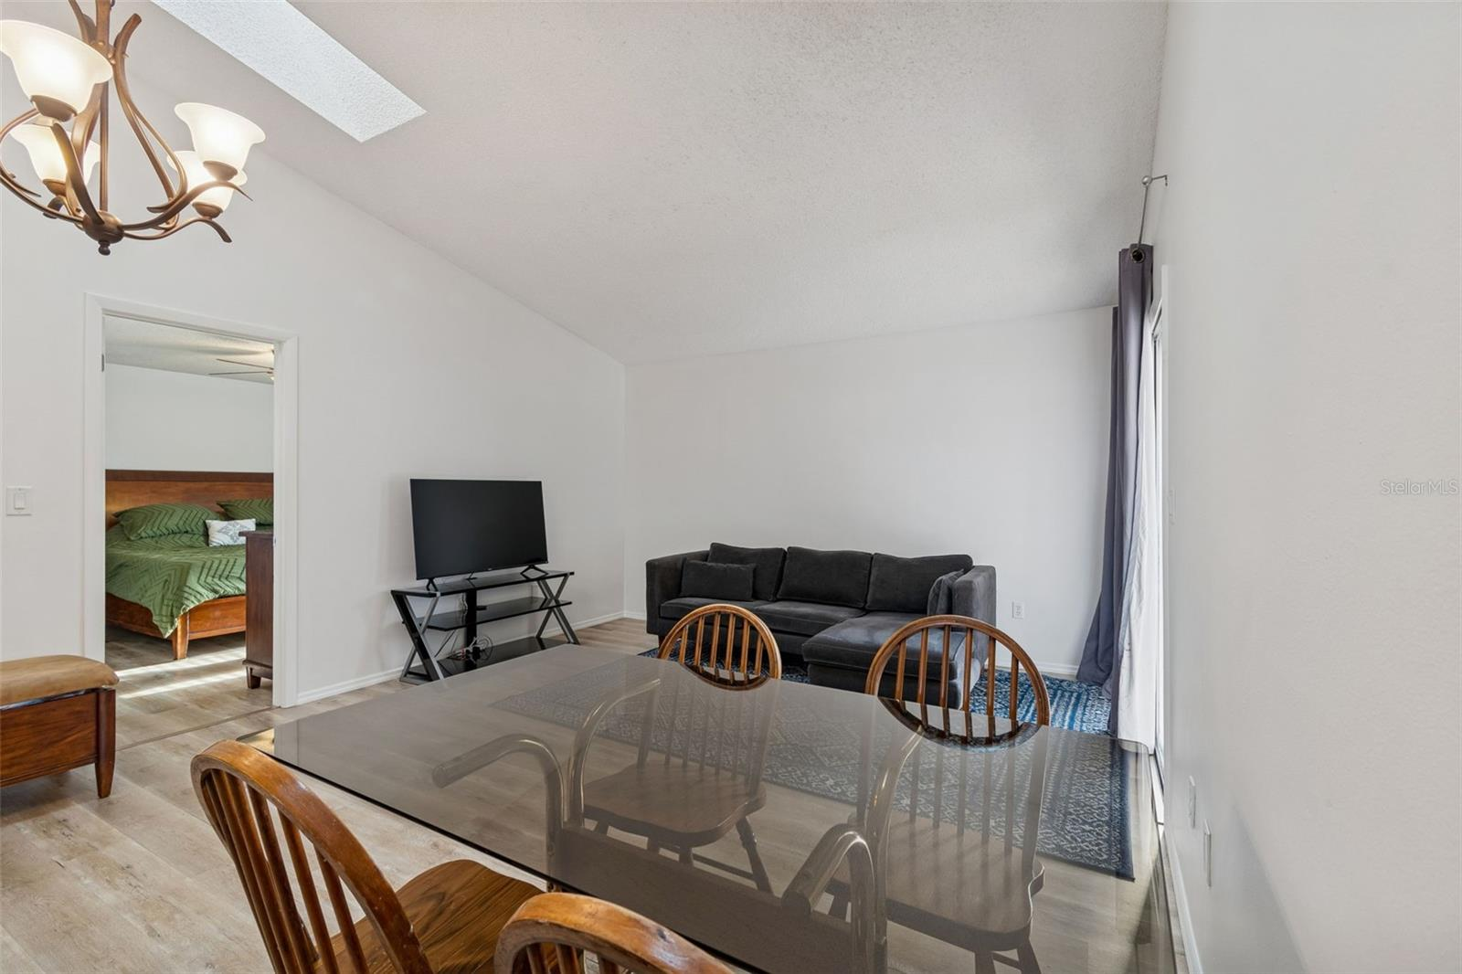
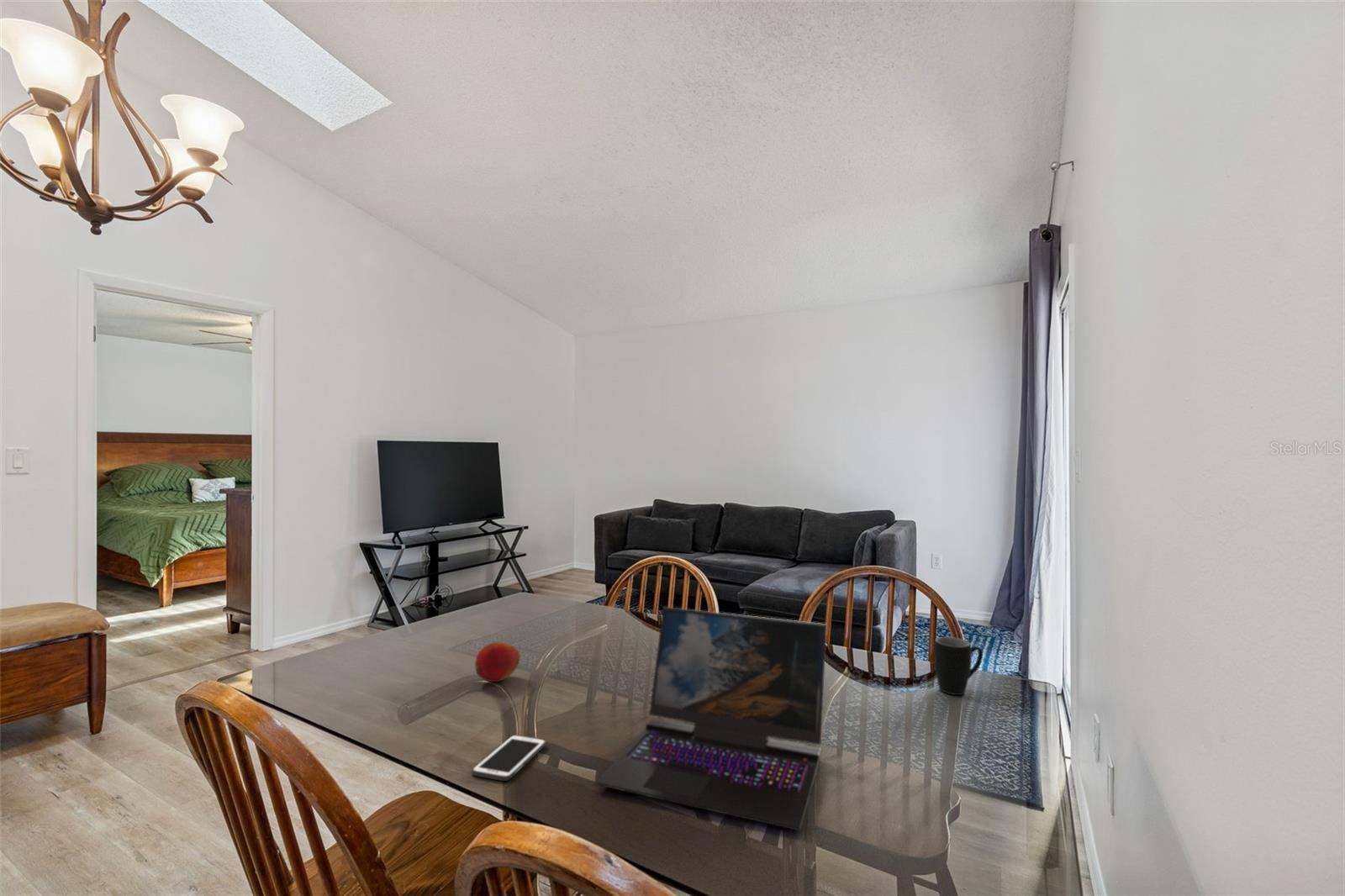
+ laptop (720, 701)
+ mug (959, 665)
+ fruit (498, 661)
+ cell phone (510, 756)
